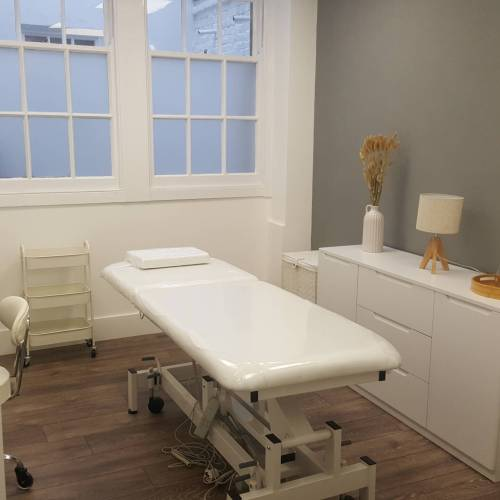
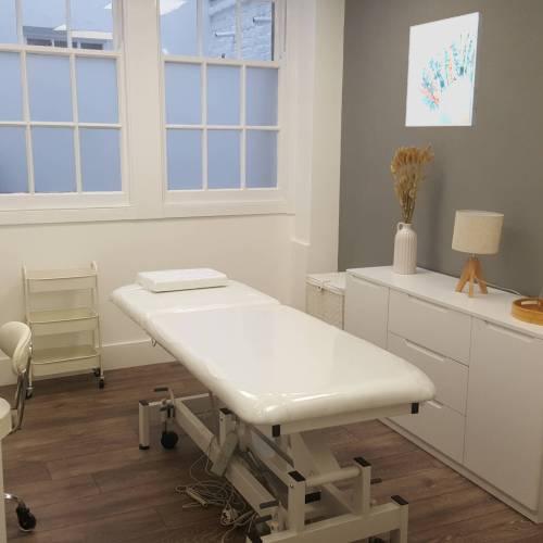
+ wall art (441, 73)
